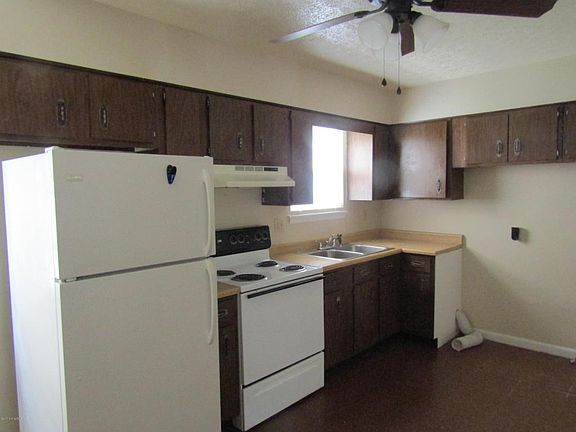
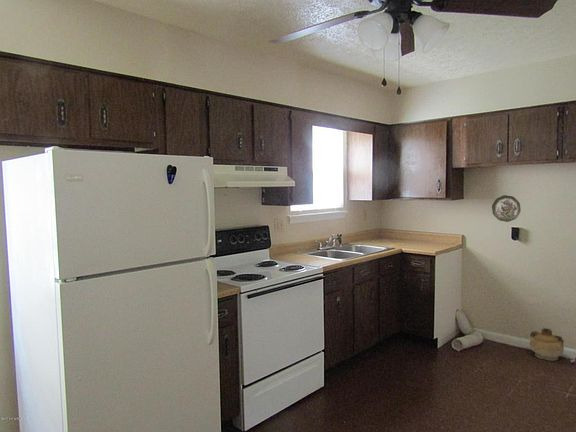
+ decorative plate (506, 208)
+ ceramic jug (546, 342)
